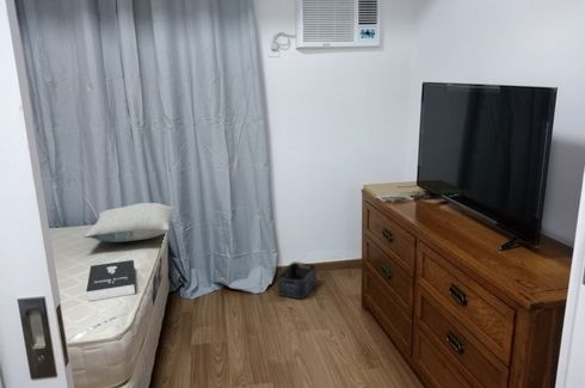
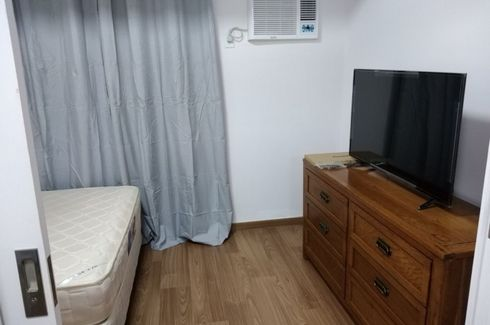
- booklet (112, 279)
- pillow (133, 221)
- storage bin (297, 279)
